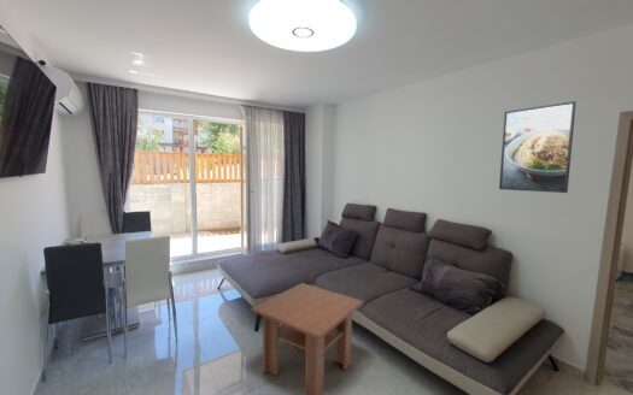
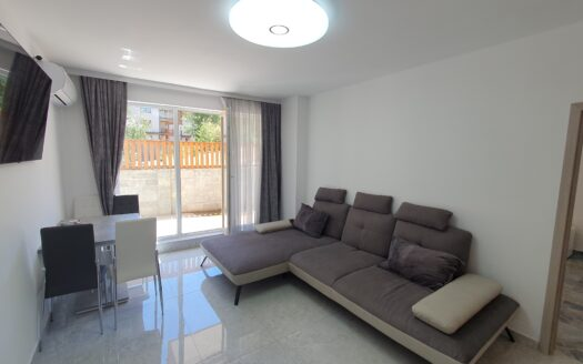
- coffee table (307, 336)
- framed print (533, 149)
